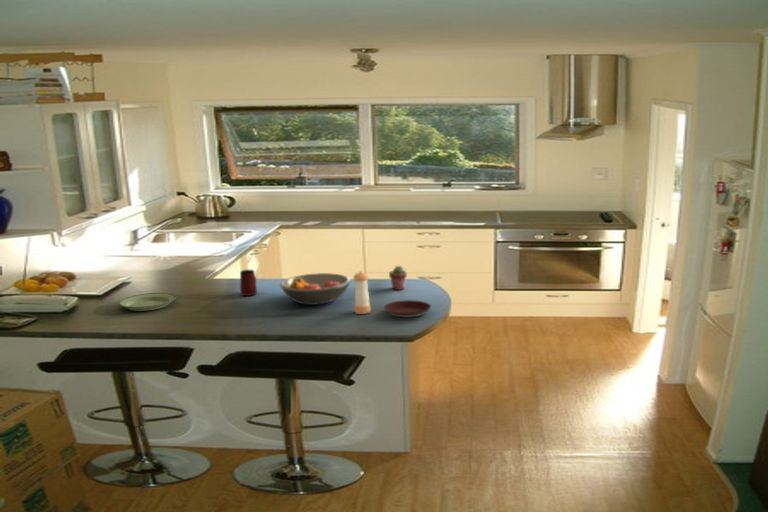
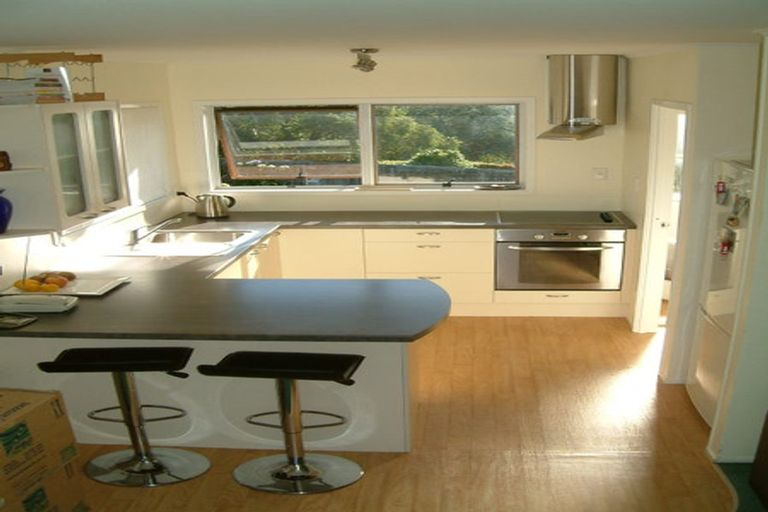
- plate (148, 302)
- fruit bowl (315, 288)
- plate (407, 309)
- potted succulent (398, 277)
- pepper shaker (361, 291)
- mug (249, 281)
